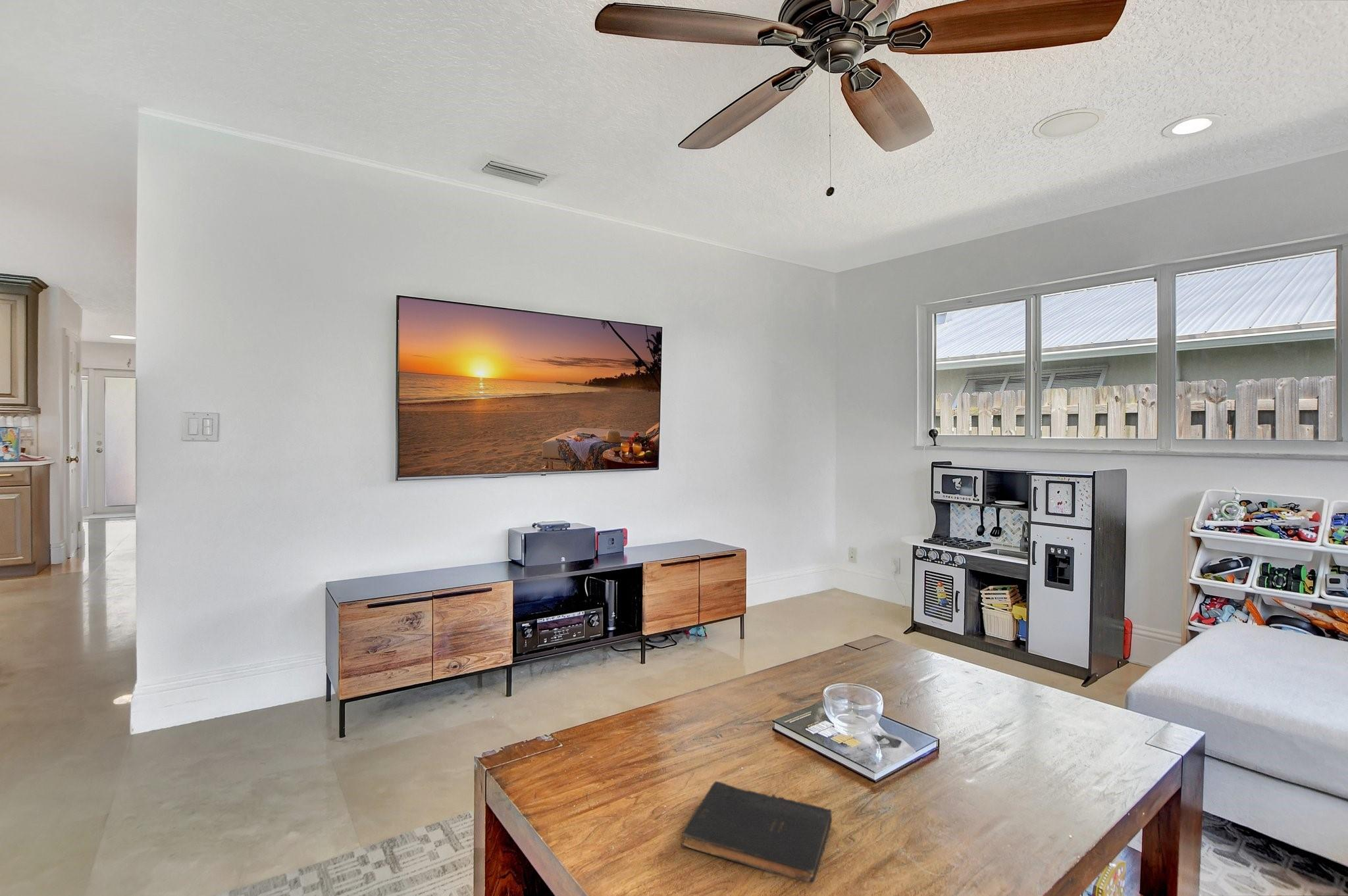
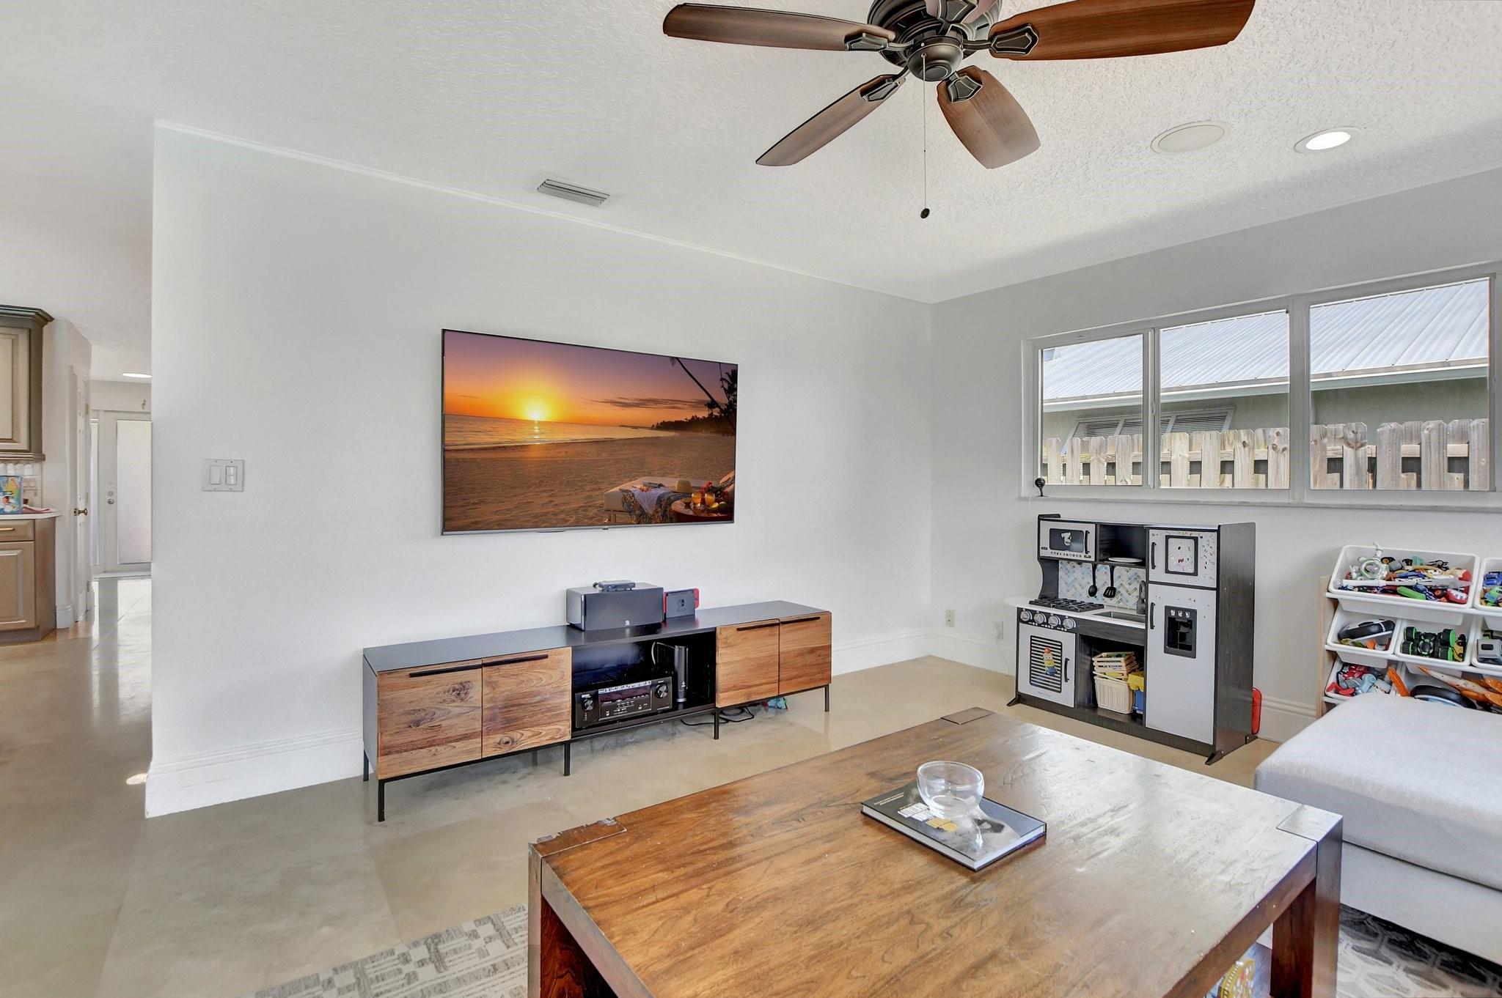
- book (758, 826)
